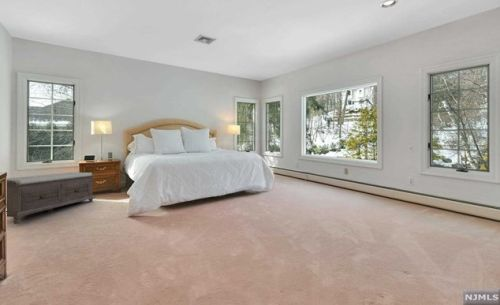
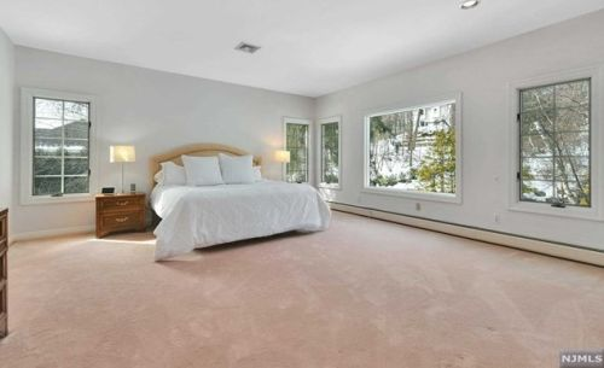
- bench (49, 193)
